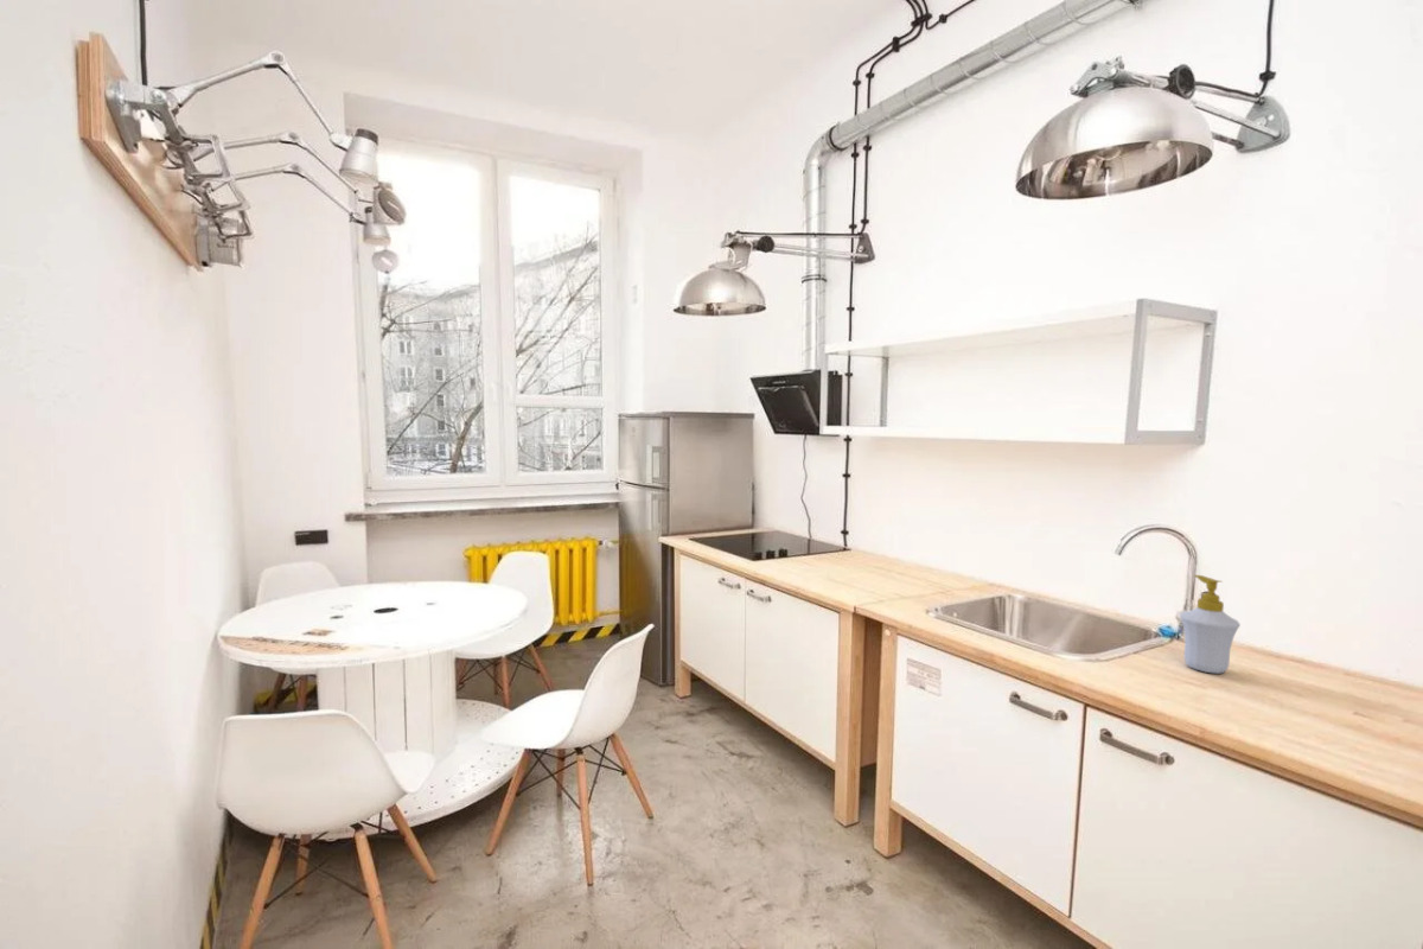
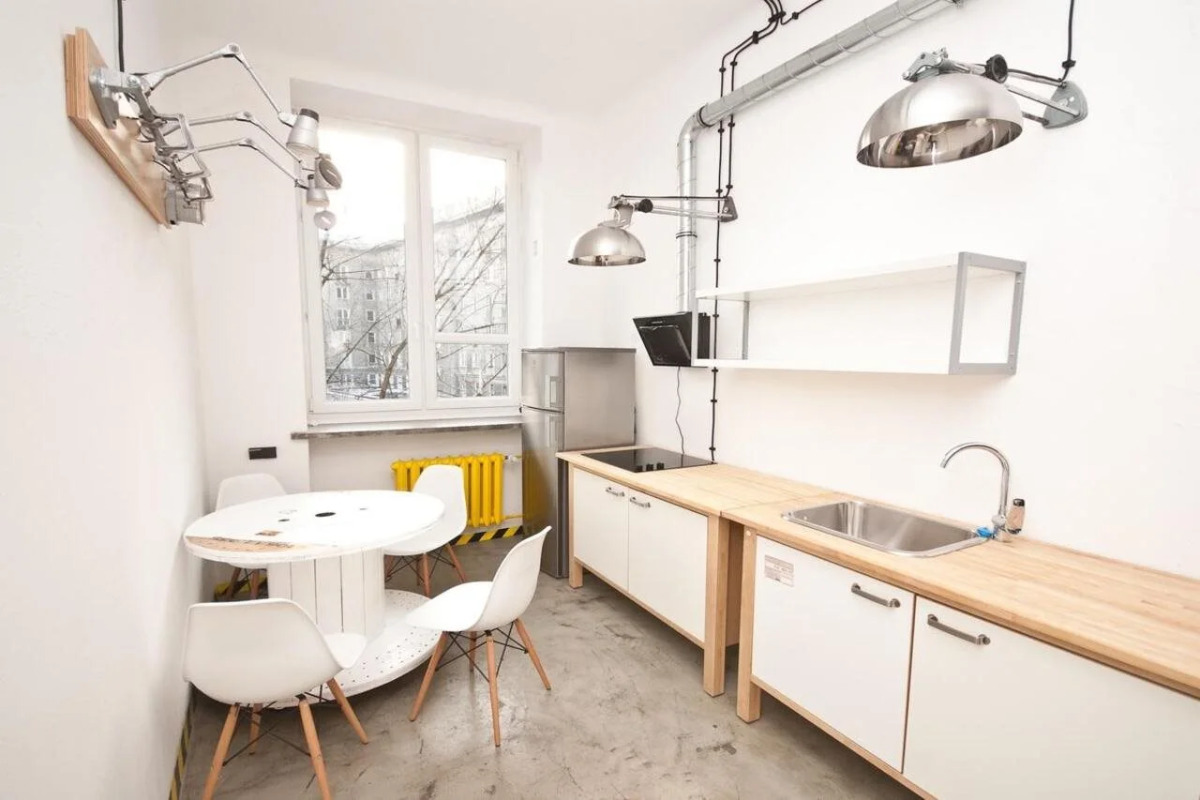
- soap bottle (1208, 623)
